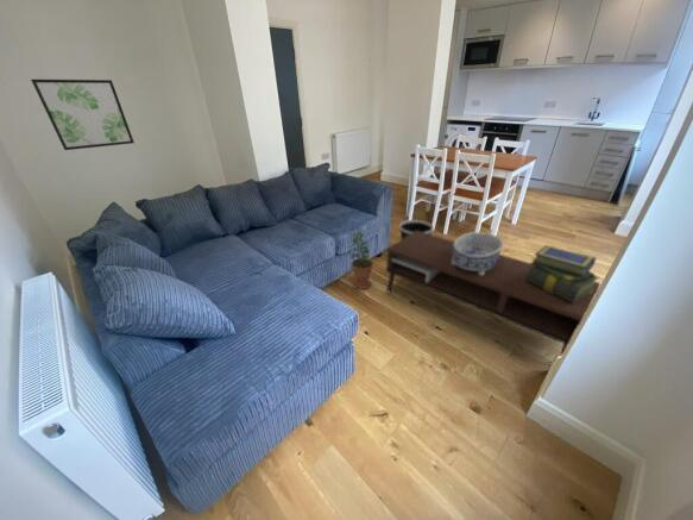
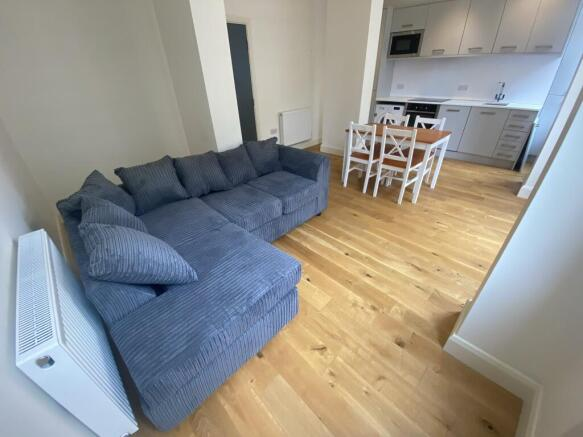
- stack of books (560, 270)
- decorative bowl (477, 252)
- coffee table (475, 288)
- potted plant (359, 257)
- wall art (88, 114)
- wastebasket (410, 233)
